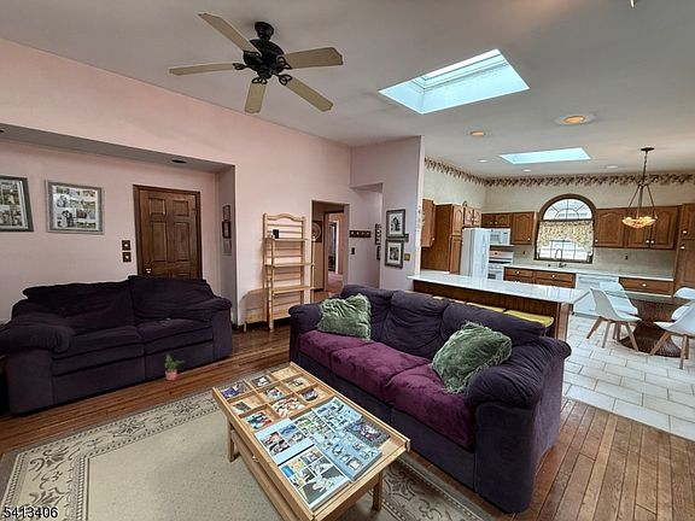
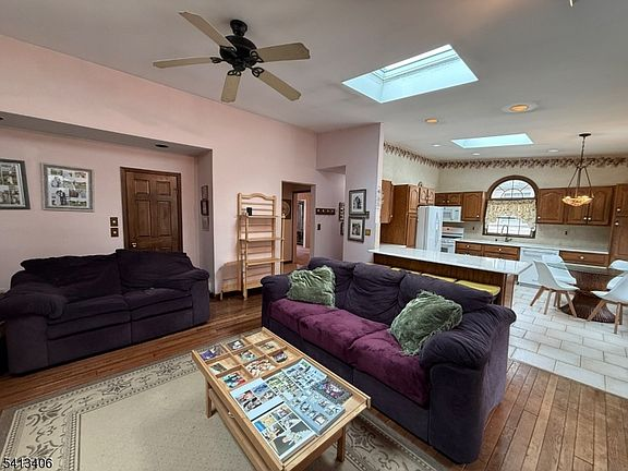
- potted plant (175, 365)
